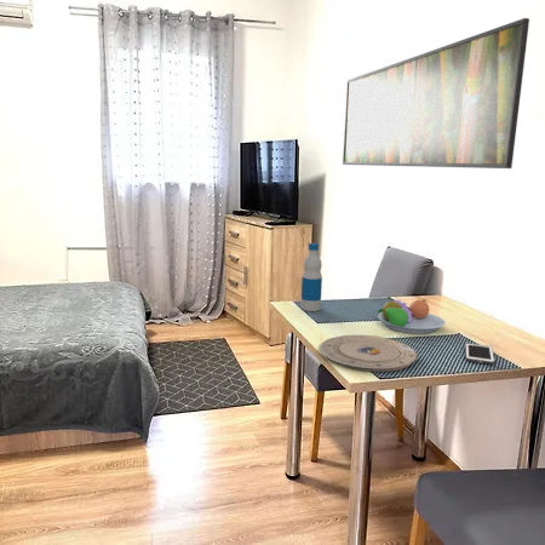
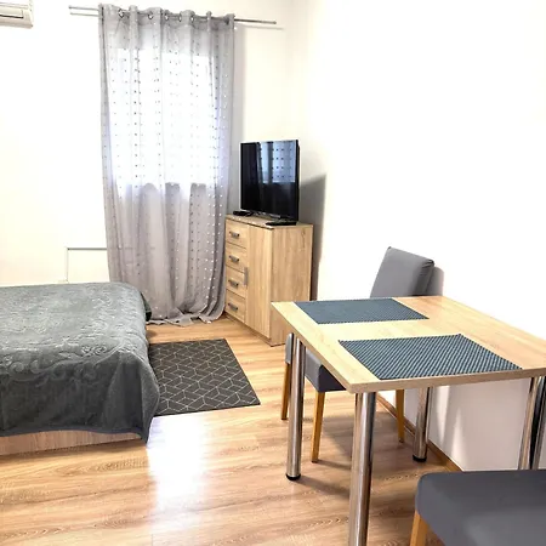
- cell phone (478, 352)
- plate (367, 352)
- fruit bowl (408, 312)
- bottle (311, 276)
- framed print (408, 113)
